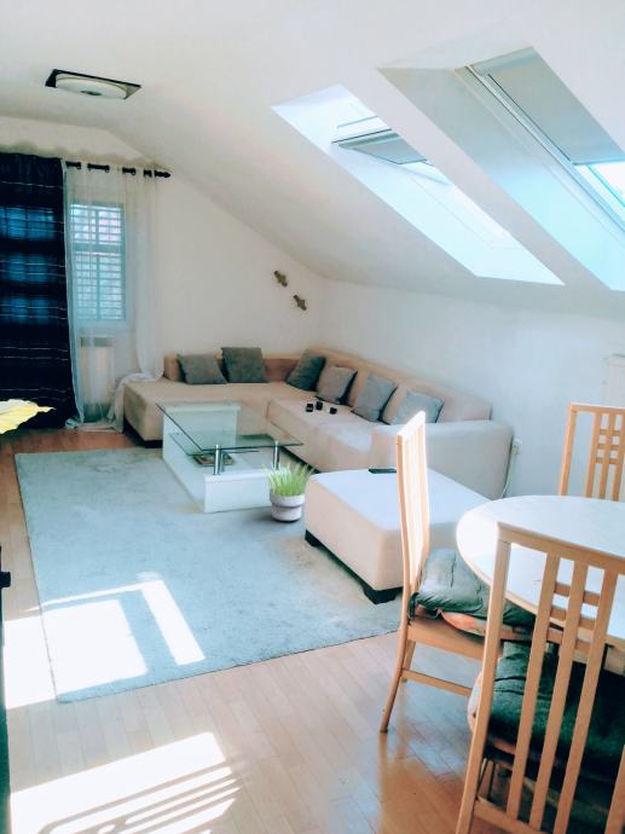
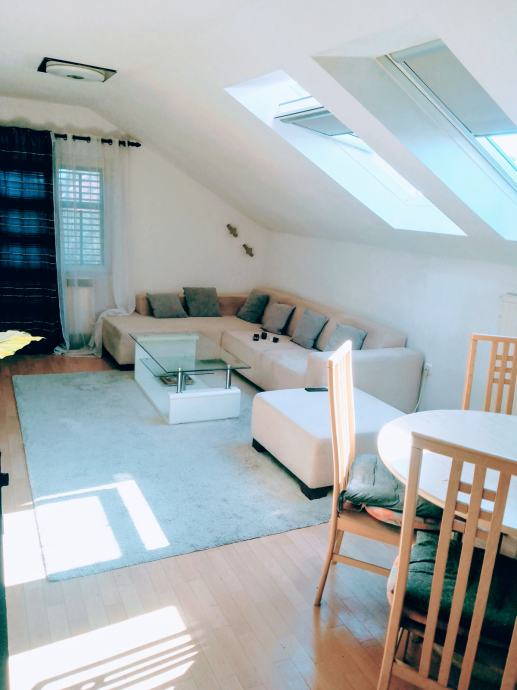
- potted plant (287, 492)
